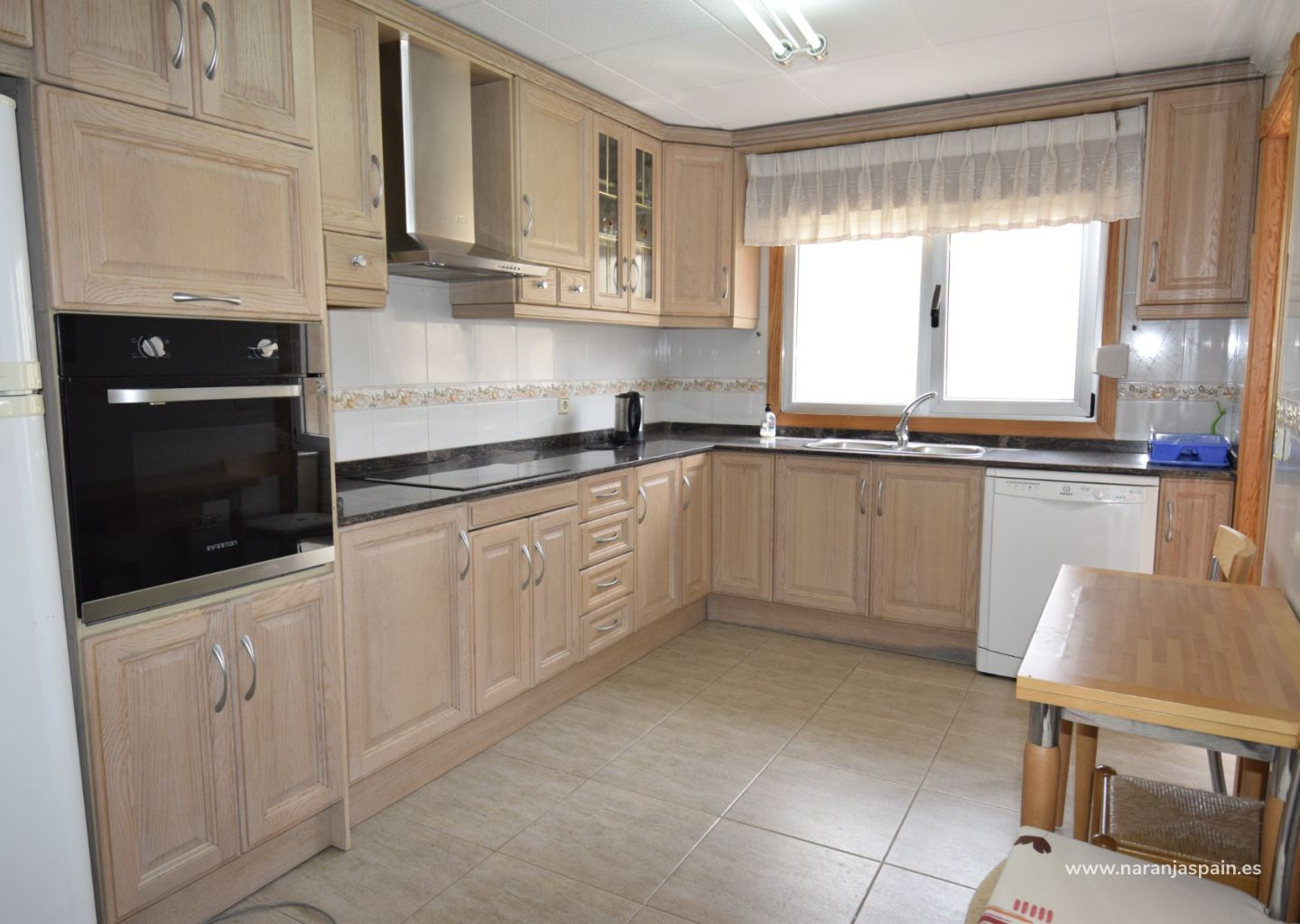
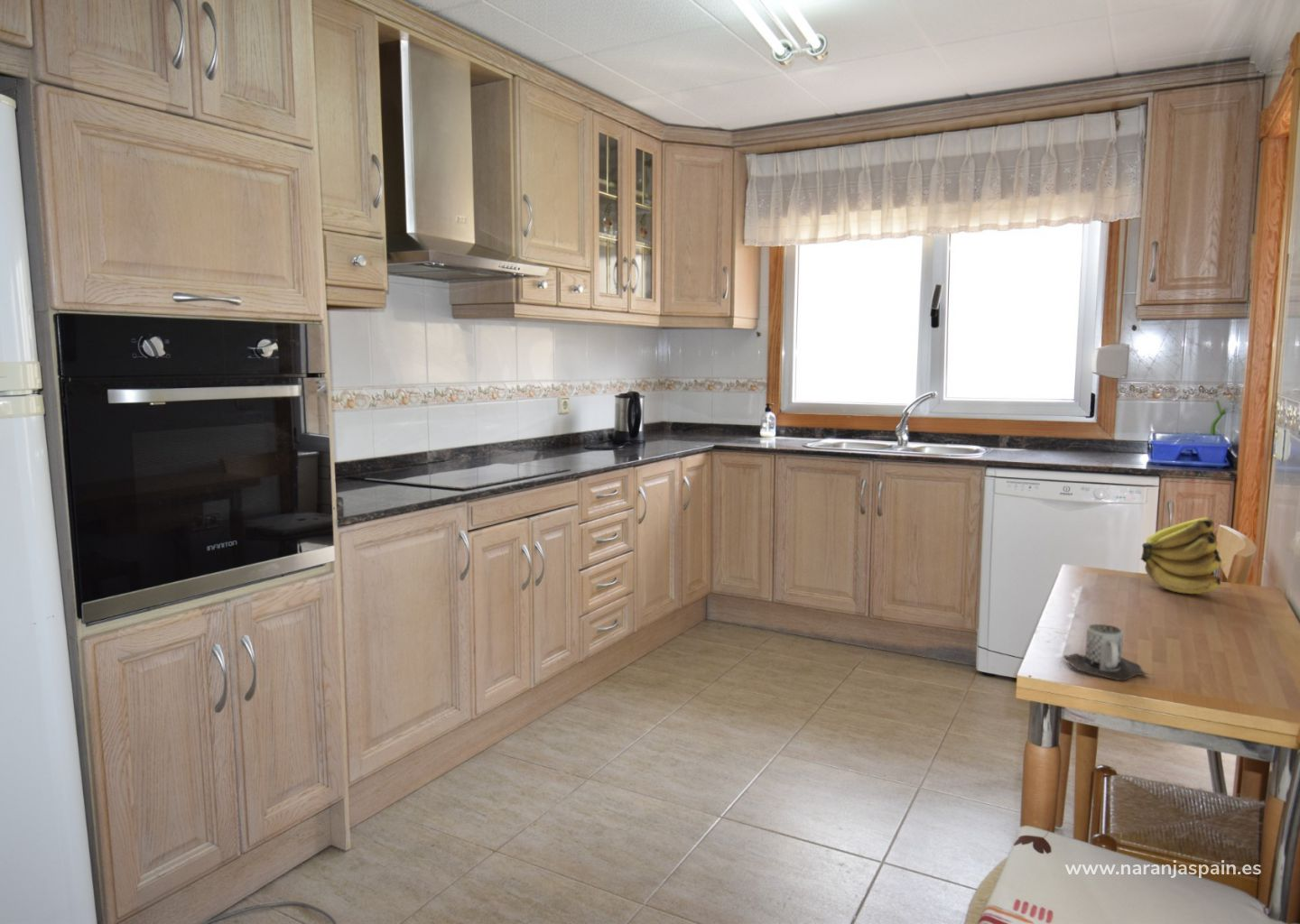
+ banana (1179, 552)
+ mug (1106, 649)
